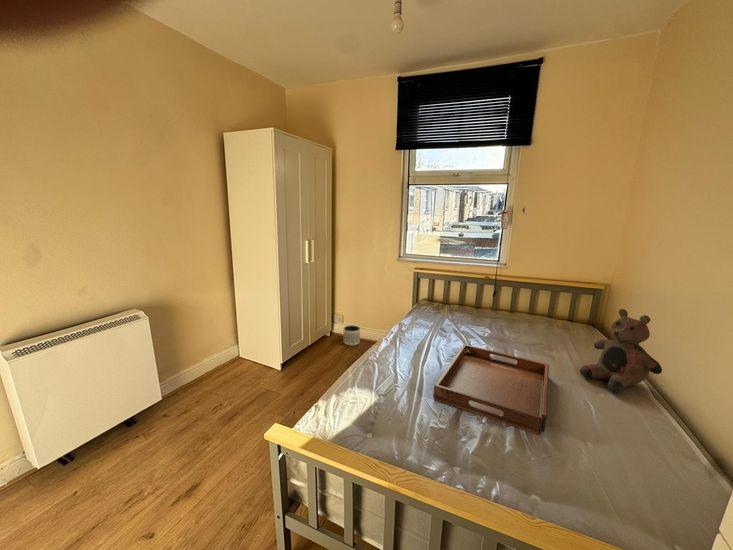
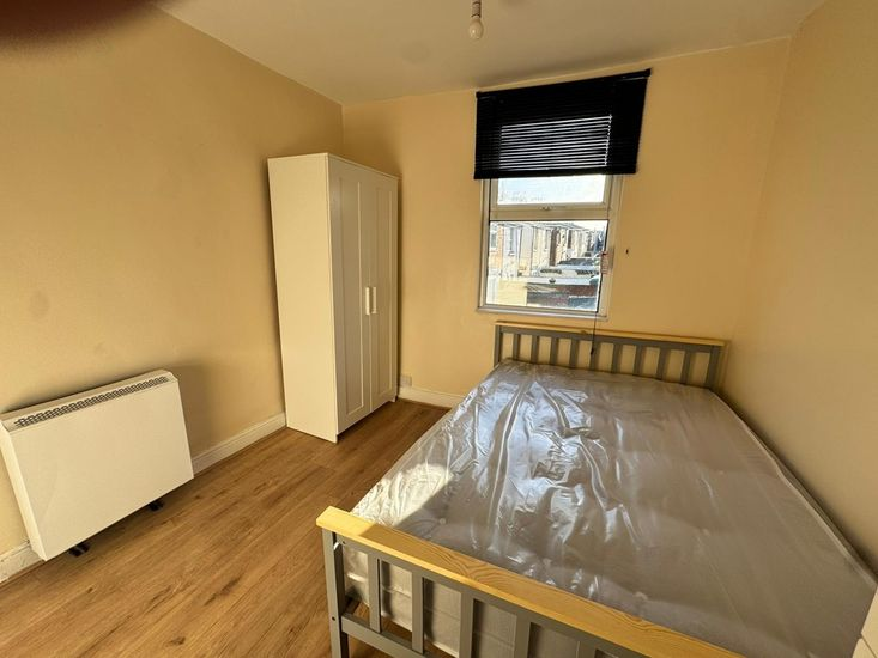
- serving tray (495, 380)
- teddy bear (619, 348)
- planter (351, 335)
